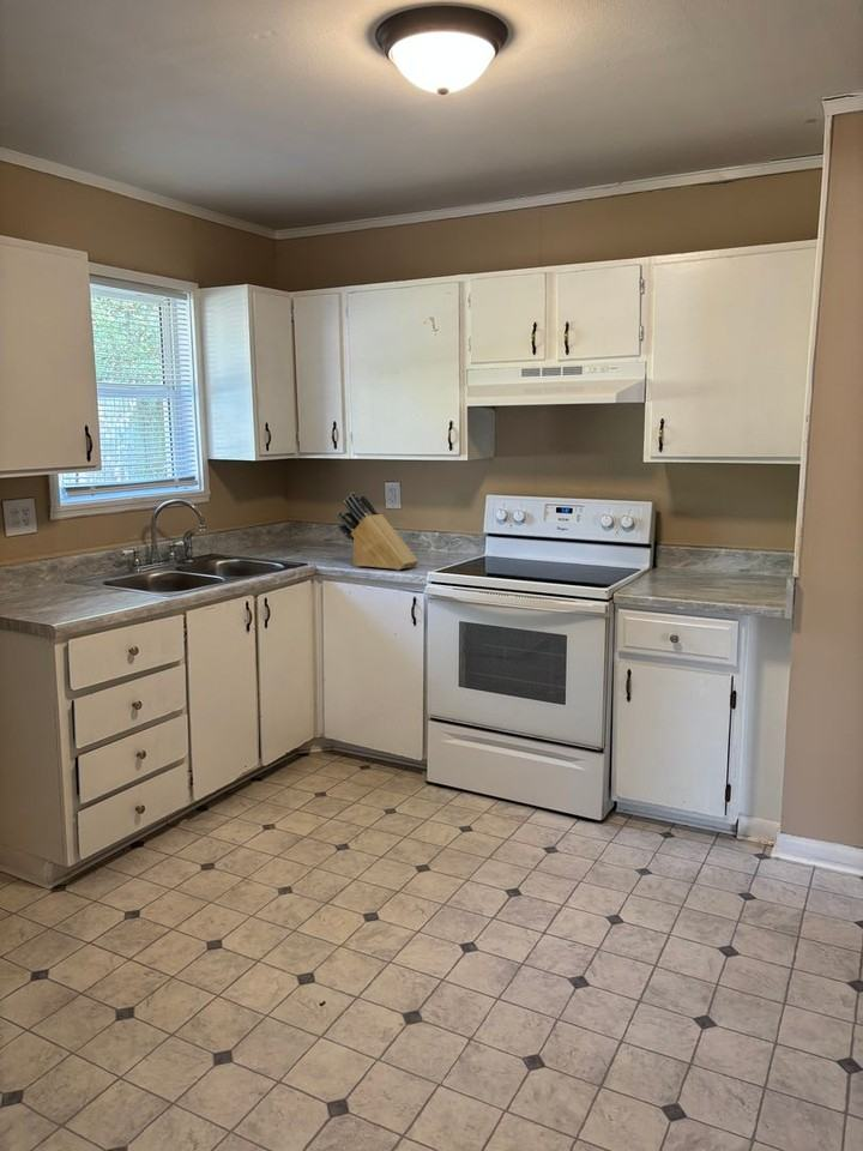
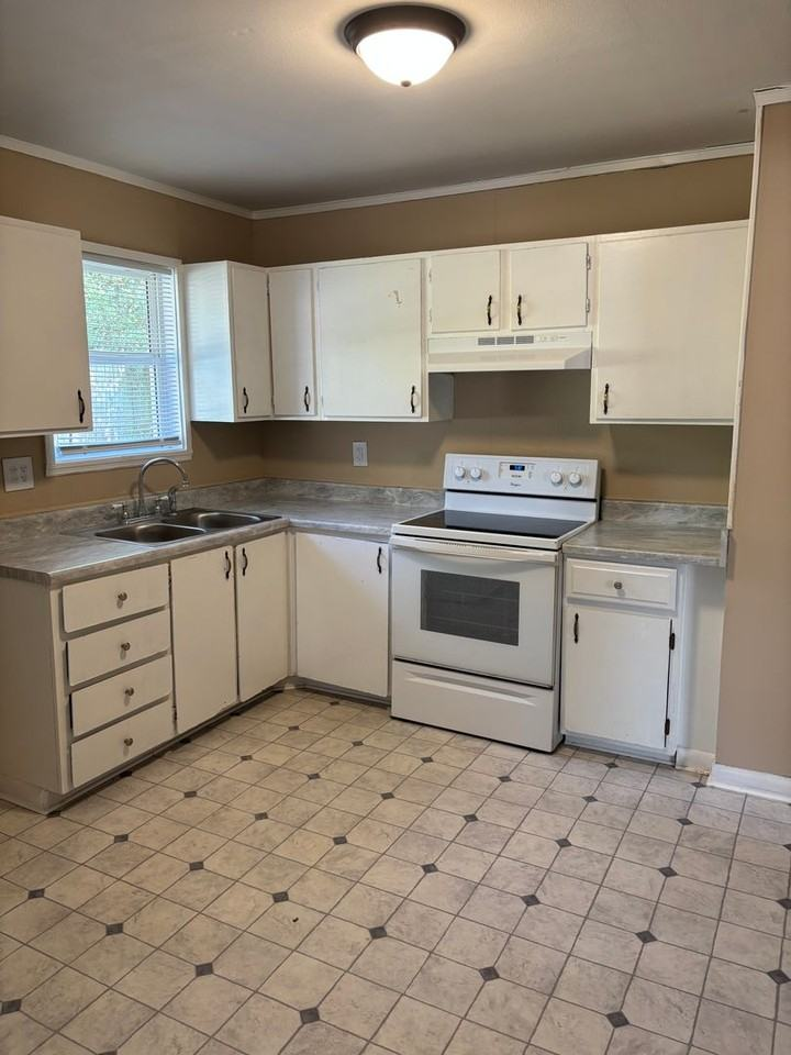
- knife block (376, 530)
